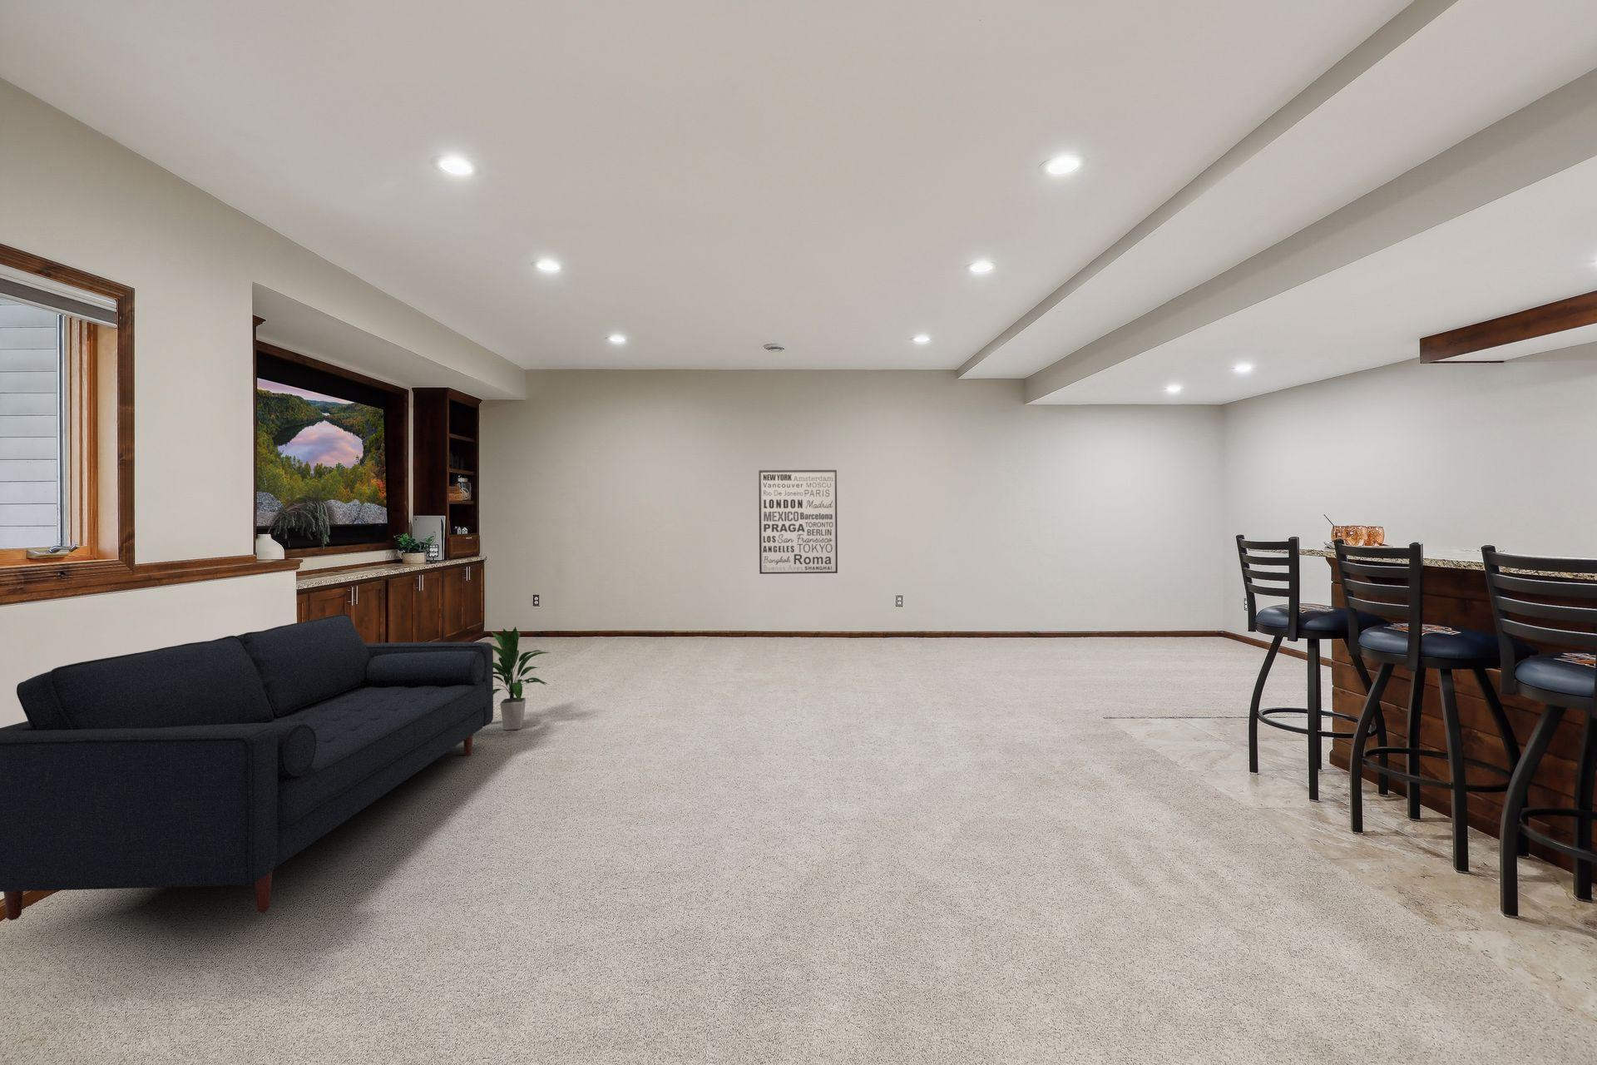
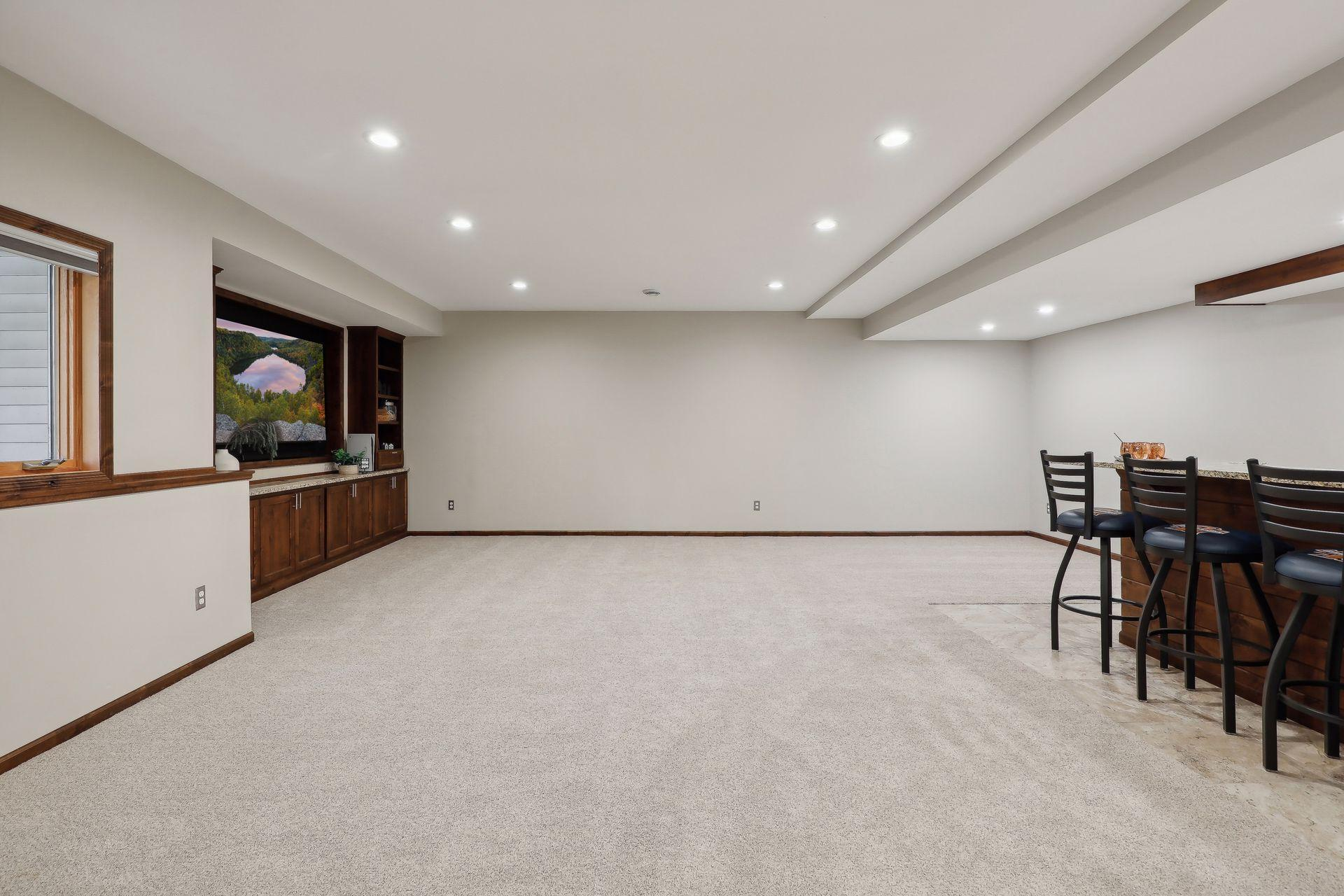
- wall art (797, 522)
- sofa (301, 725)
- indoor plant (510, 675)
